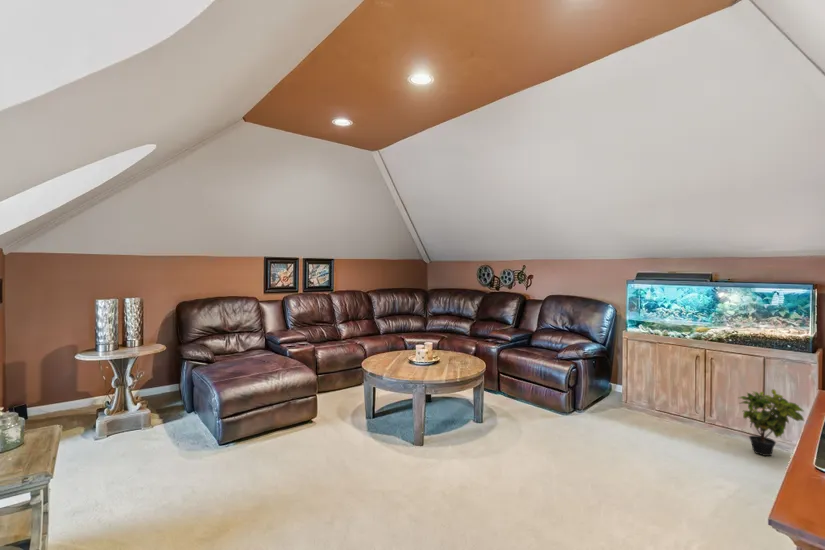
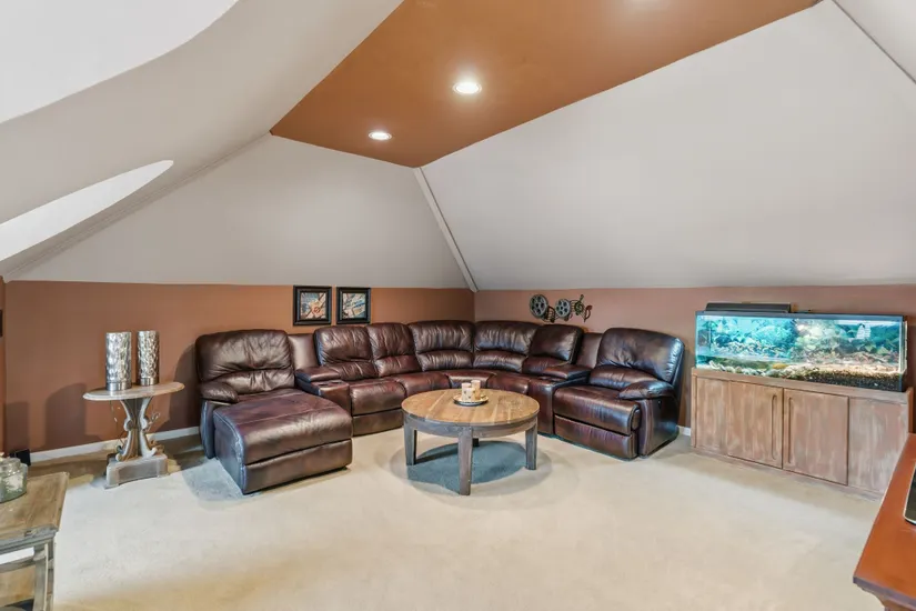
- potted plant (768, 422)
